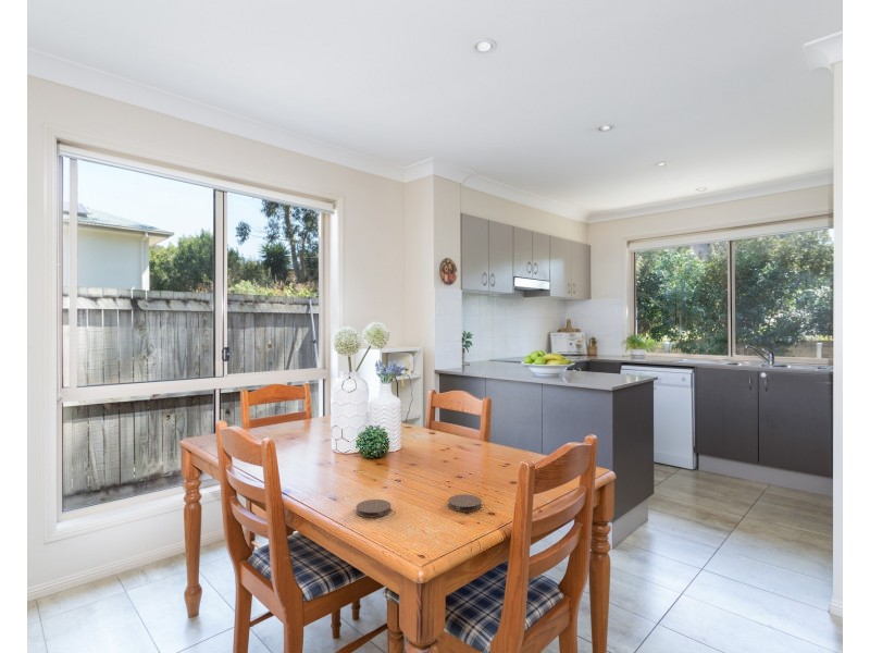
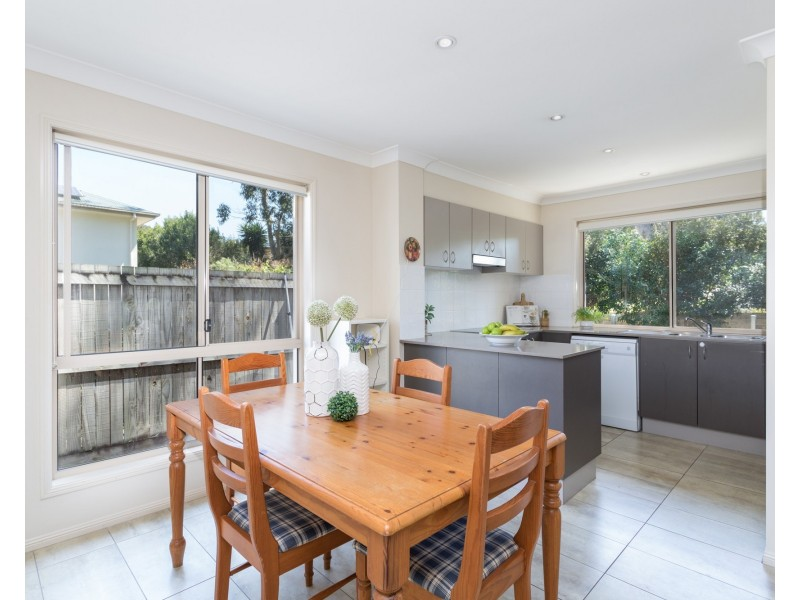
- coaster (373, 507)
- coaster (464, 502)
